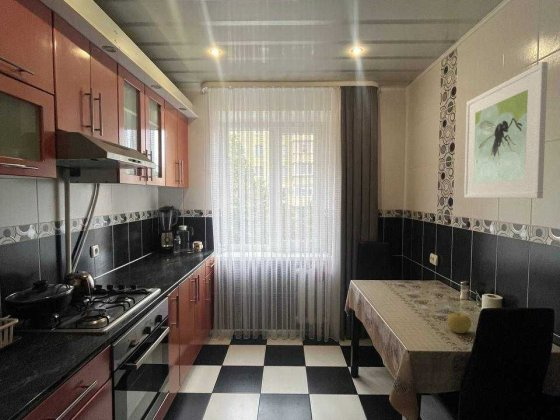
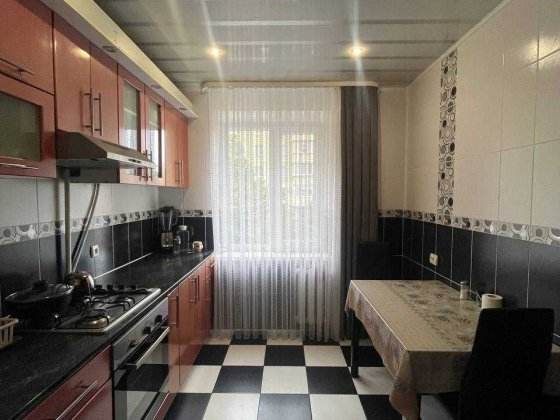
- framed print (498, 142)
- fruit (458, 322)
